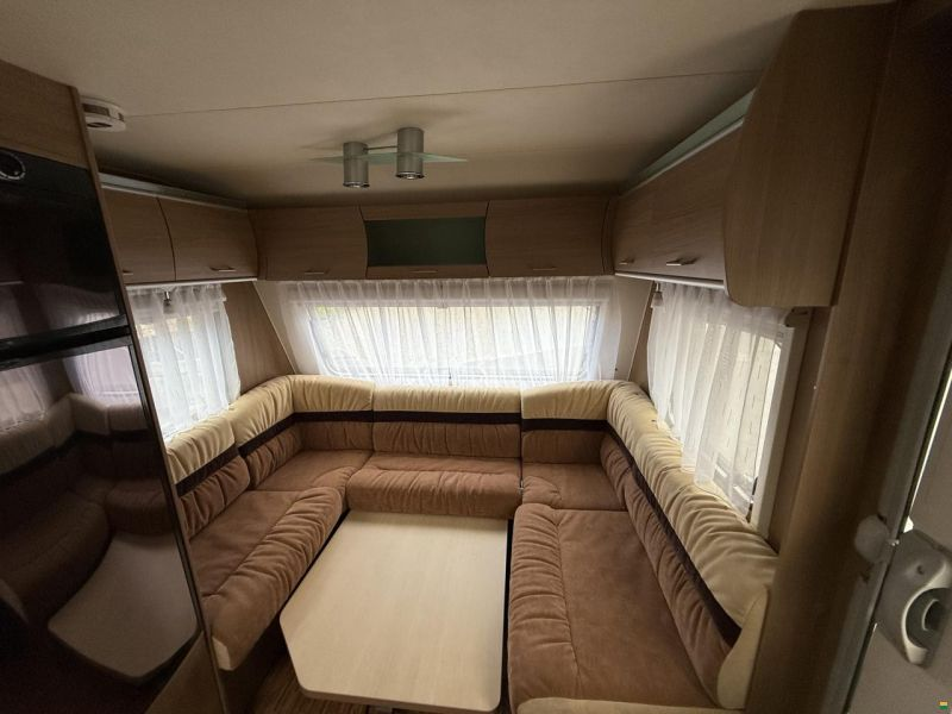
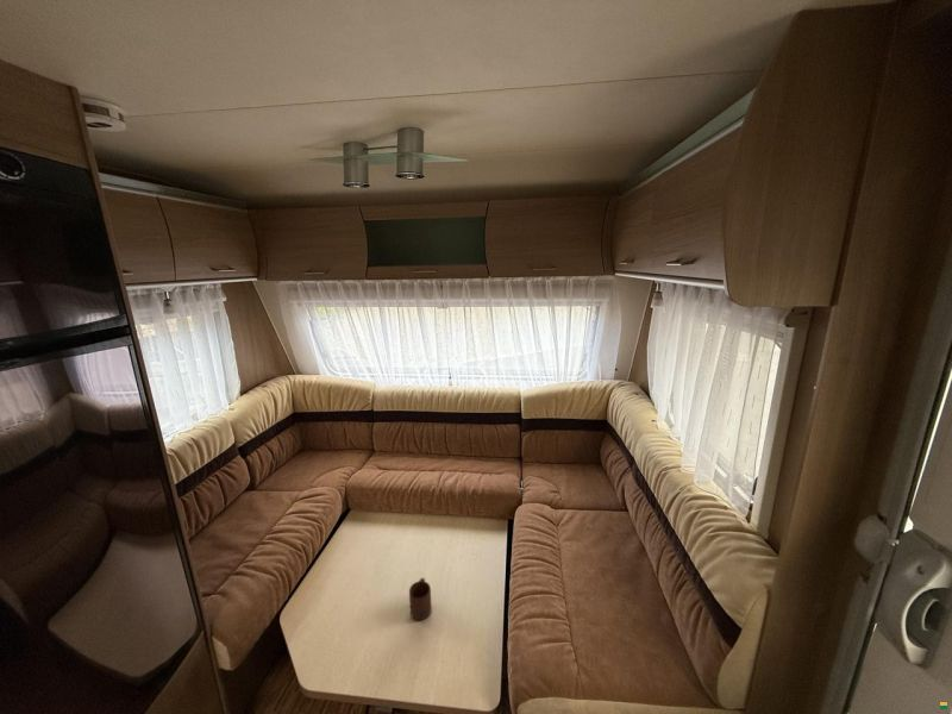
+ cup (419, 597)
